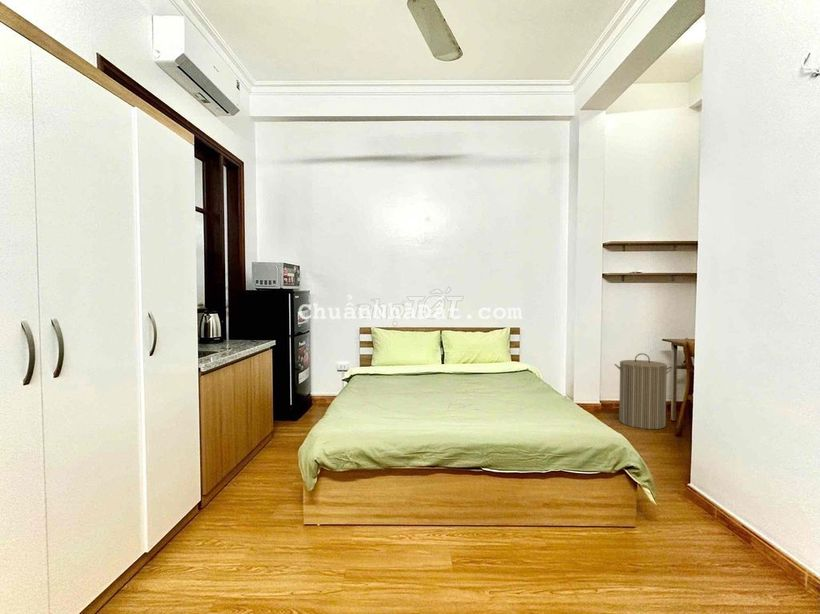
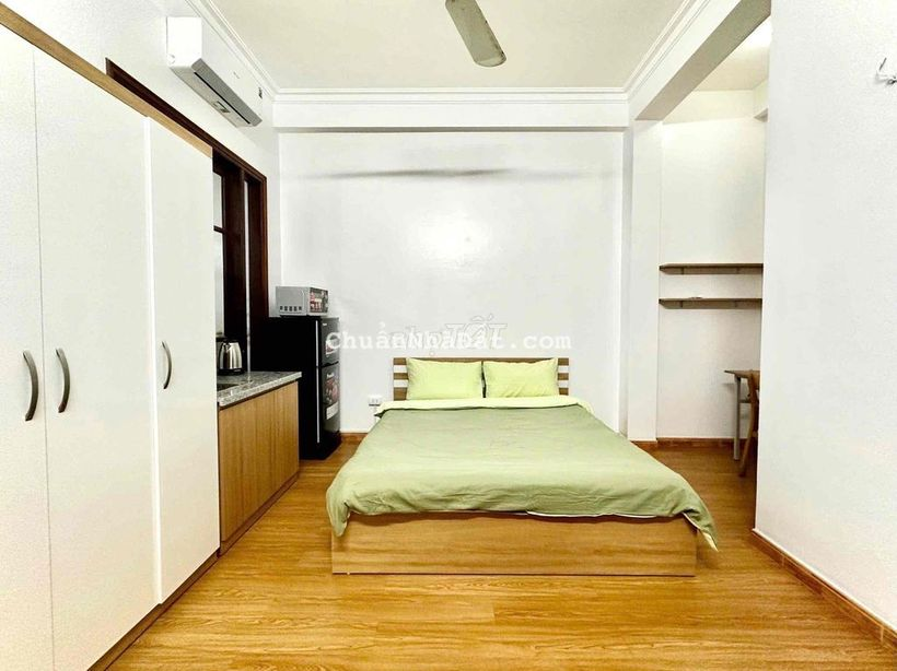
- laundry hamper (642, 388)
